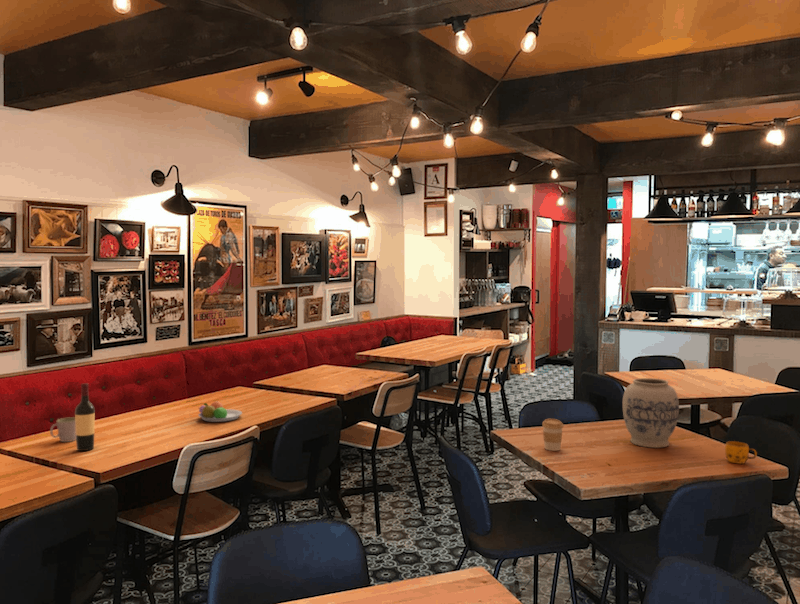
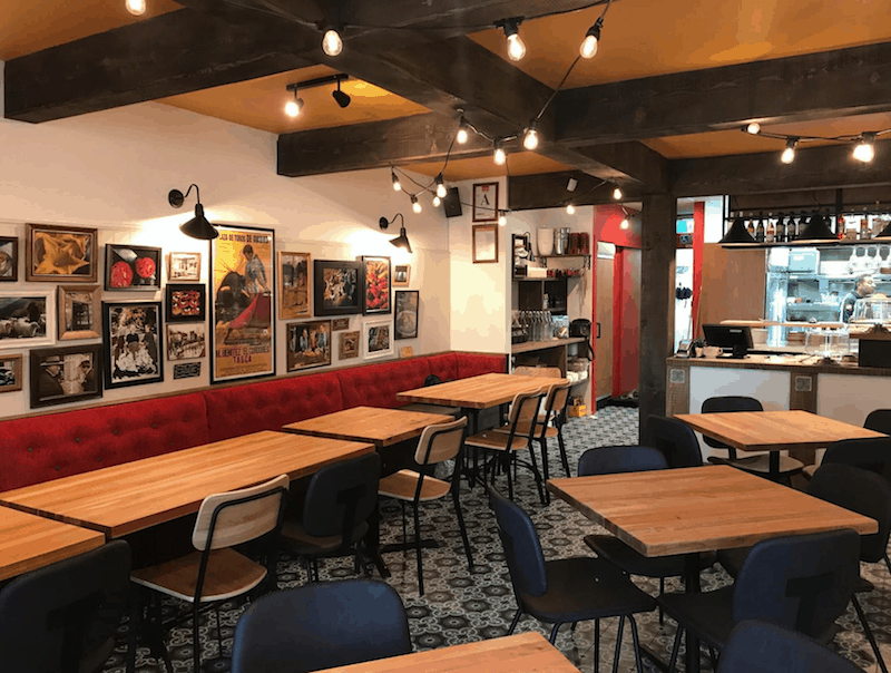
- fruit bowl (219, 409)
- coffee cup (552, 434)
- mug (64, 430)
- mug (740, 453)
- vase (650, 411)
- wine bottle (84, 416)
